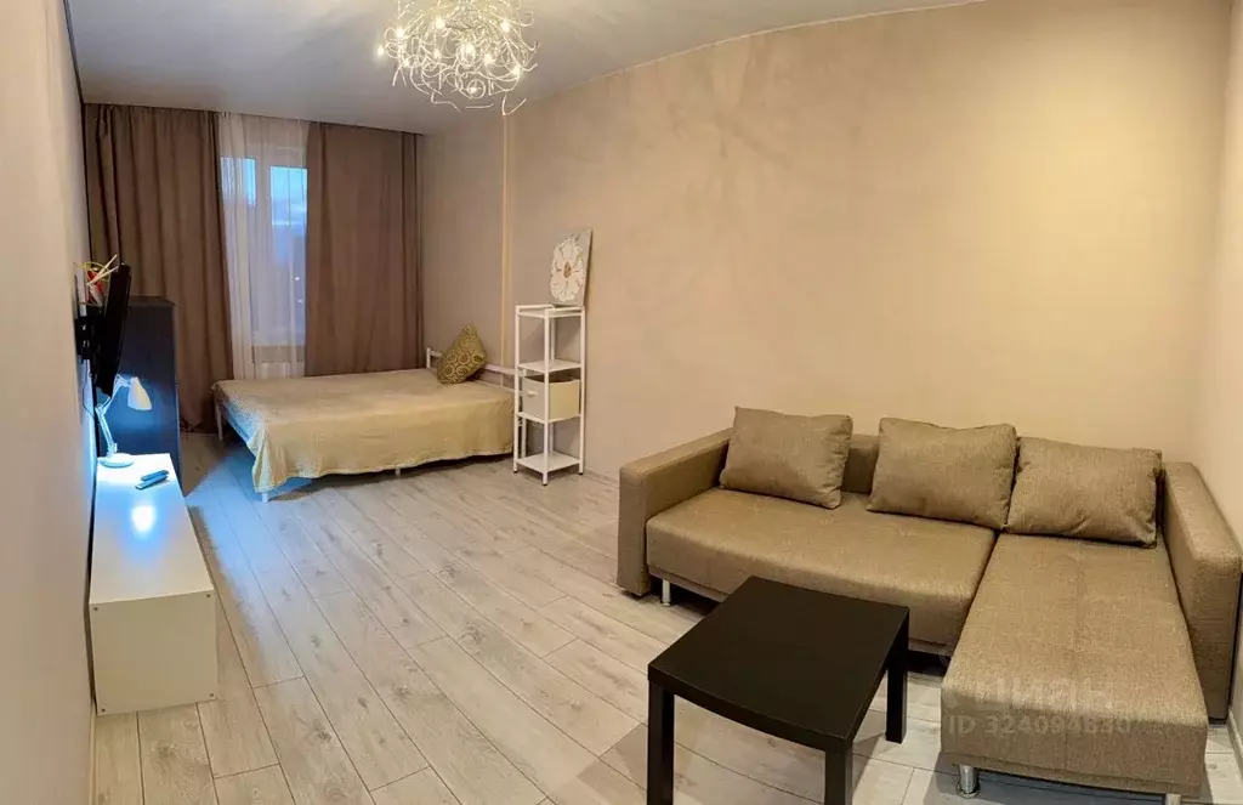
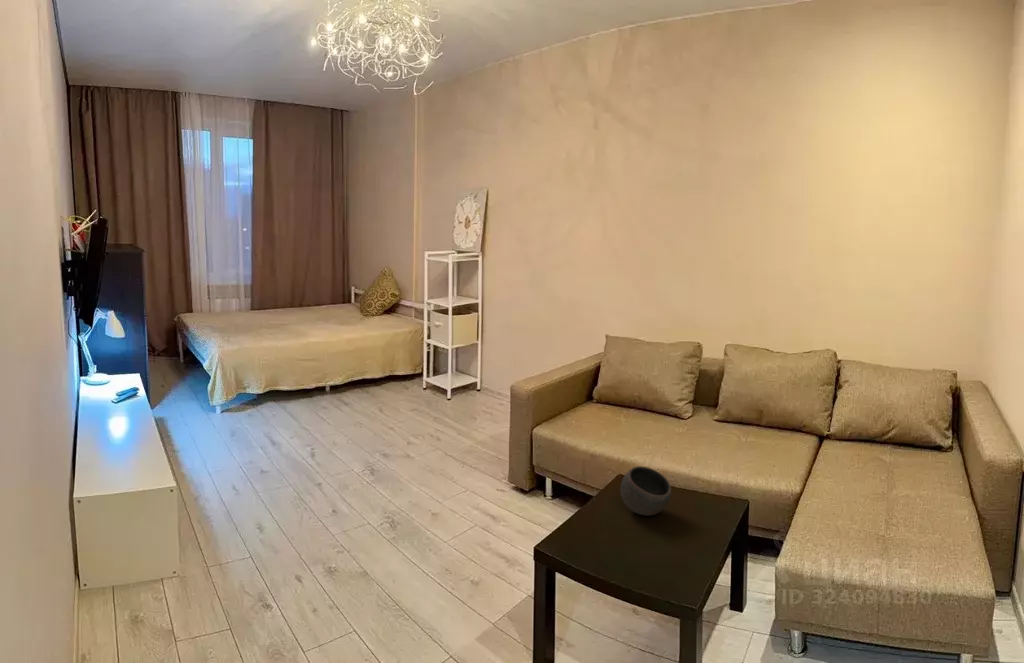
+ bowl (645, 492)
